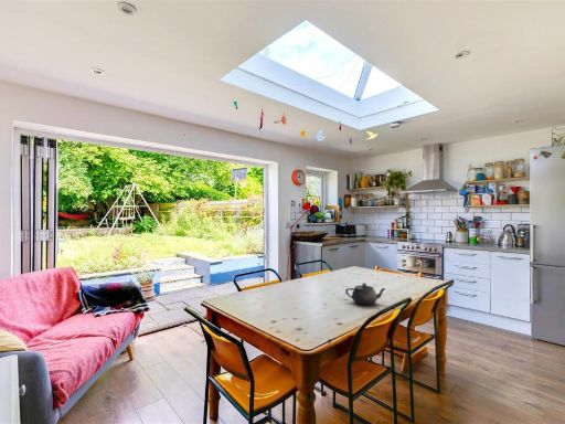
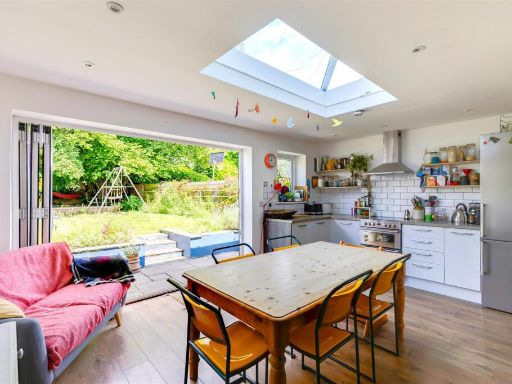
- teapot (365, 293)
